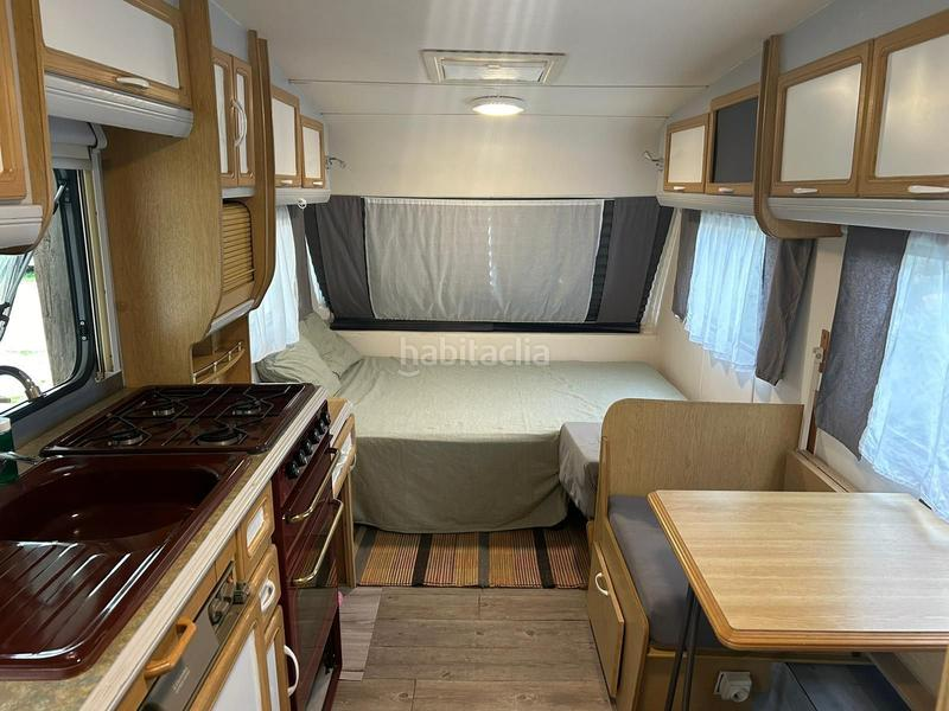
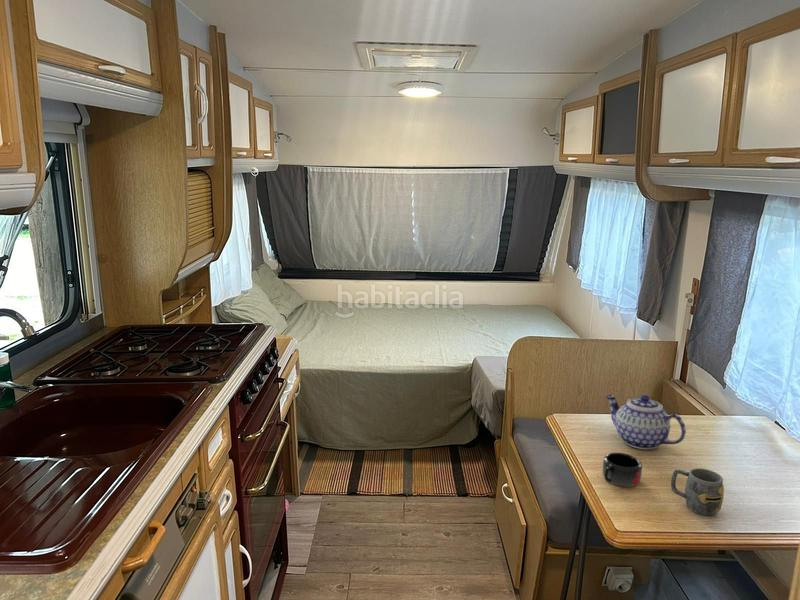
+ teapot (642, 418)
+ mug (619, 470)
+ mug (696, 488)
